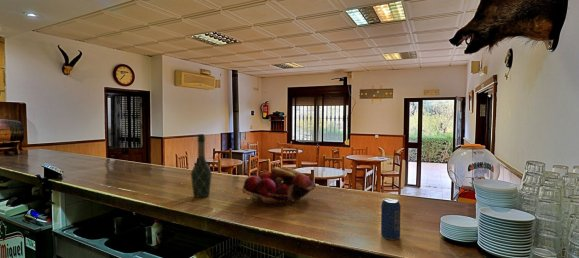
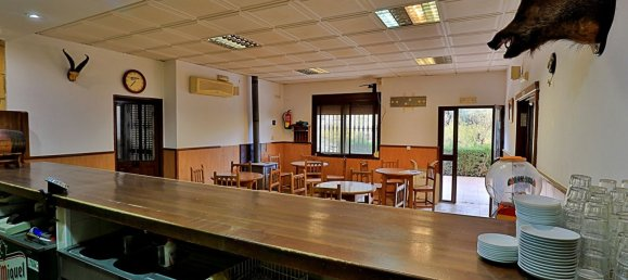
- fruit basket (279, 184)
- beverage can (390, 218)
- wine bottle (201, 165)
